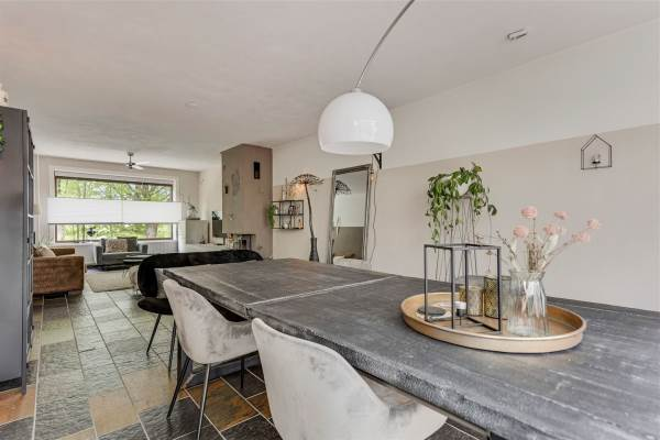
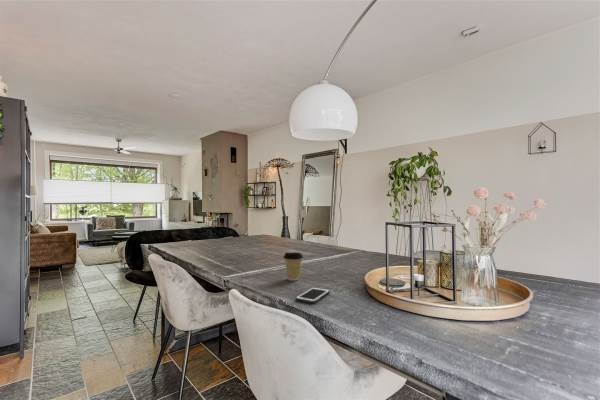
+ coffee cup (293, 265)
+ cell phone (313, 294)
